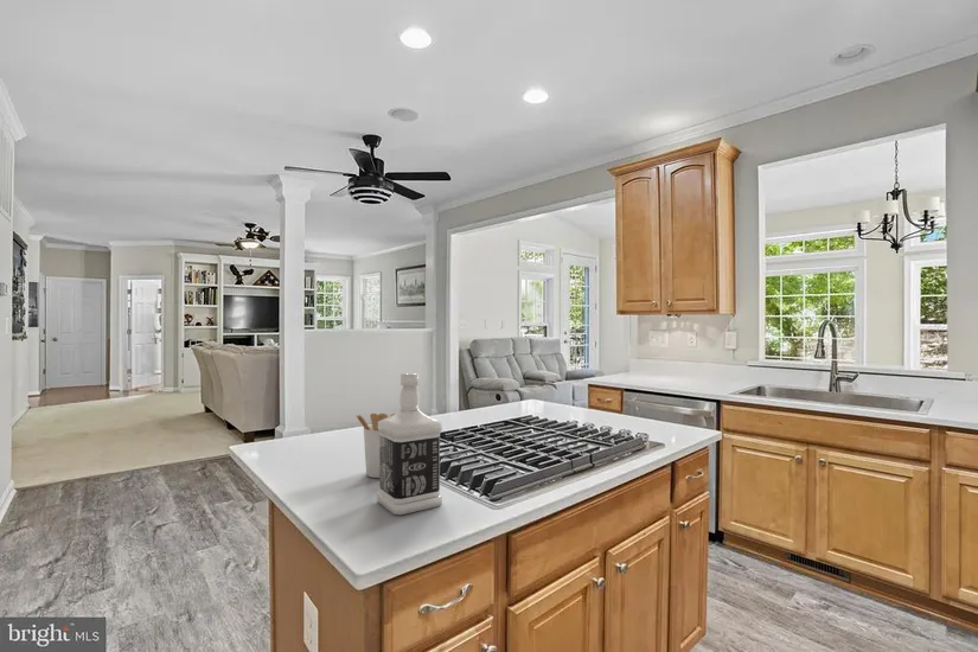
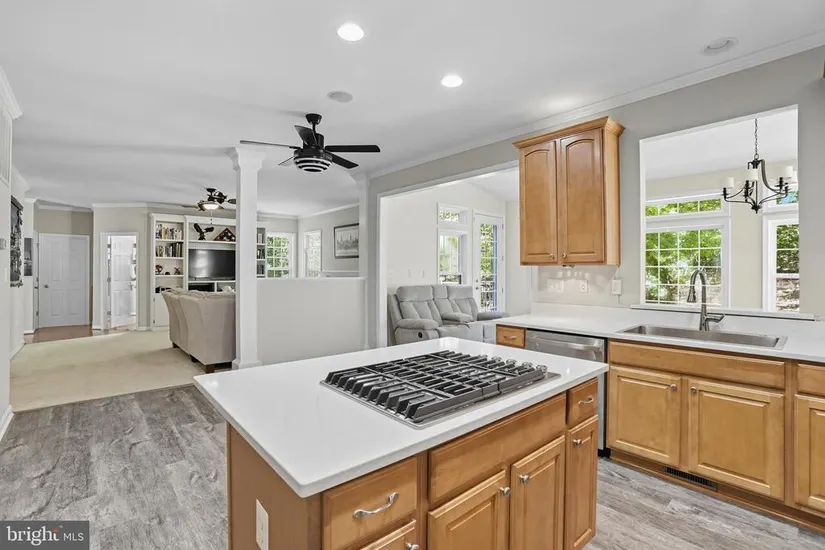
- bottle (409, 437)
- utensil holder (378, 440)
